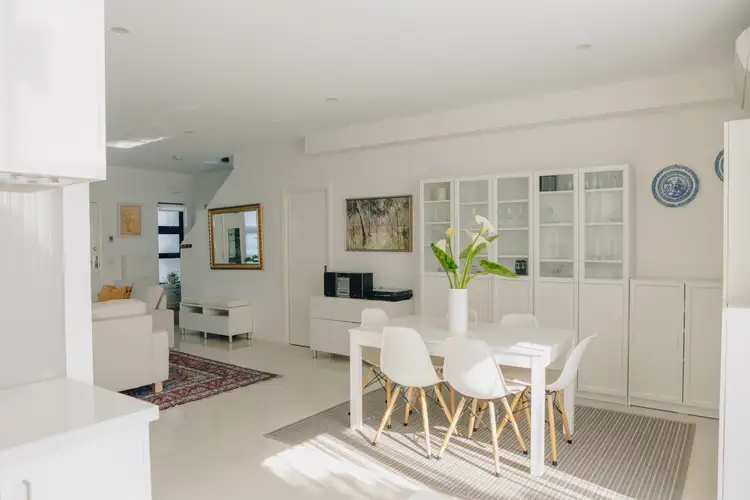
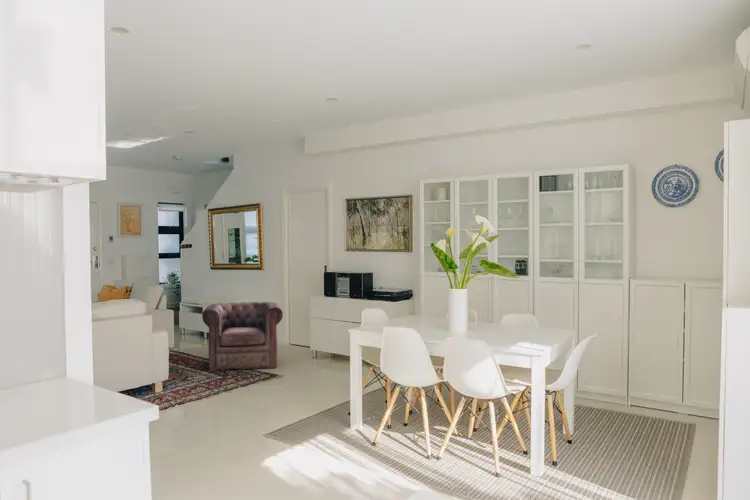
+ armchair (244, 333)
